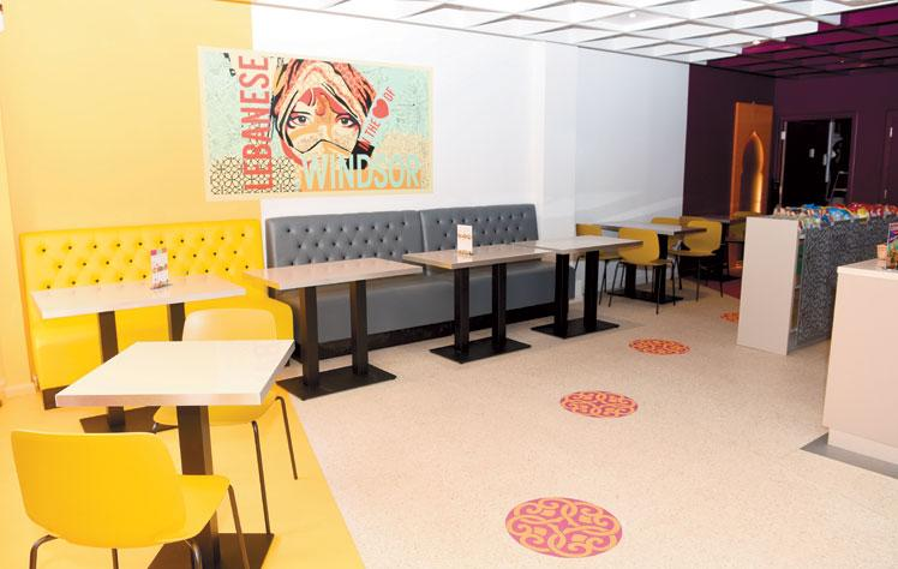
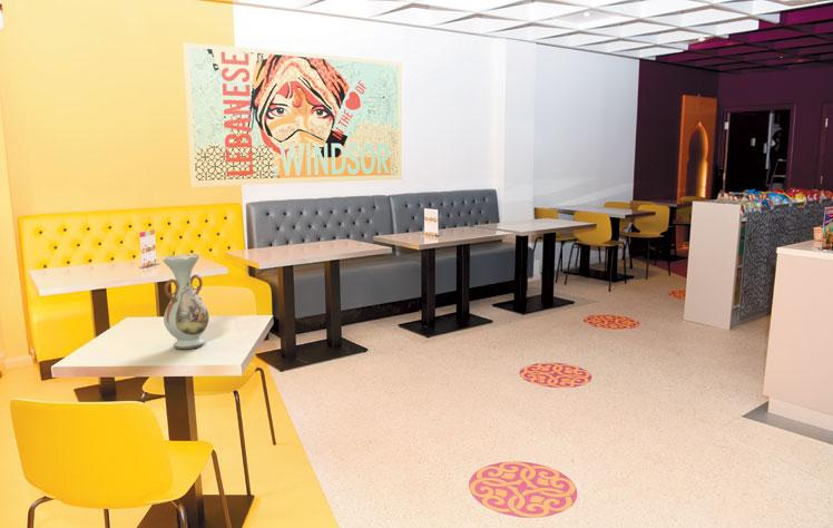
+ vase (185, 301)
